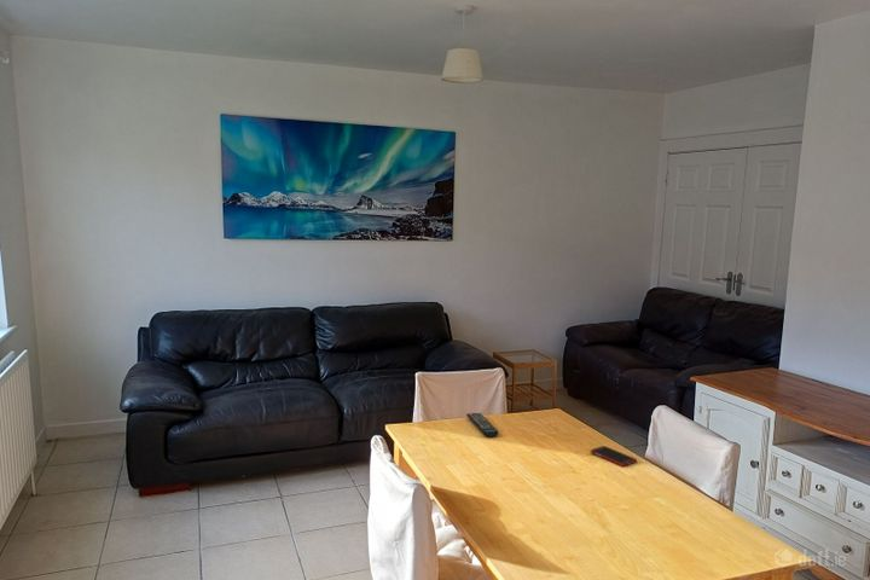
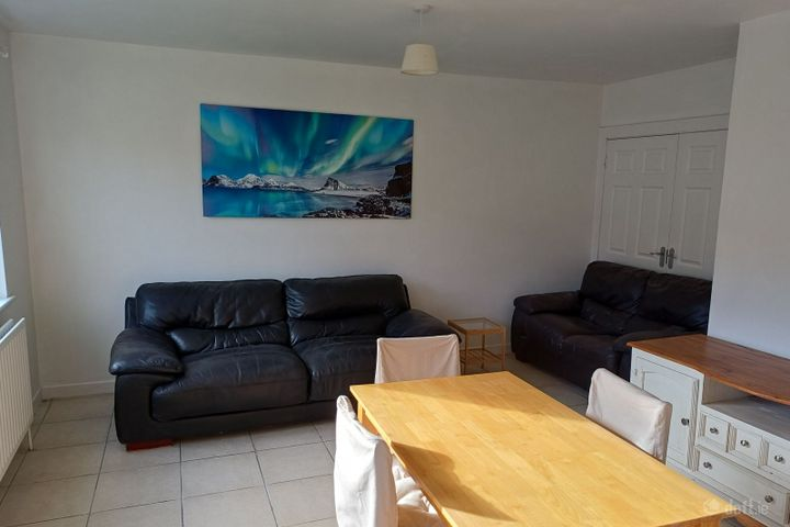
- remote control (481, 423)
- cell phone (613, 456)
